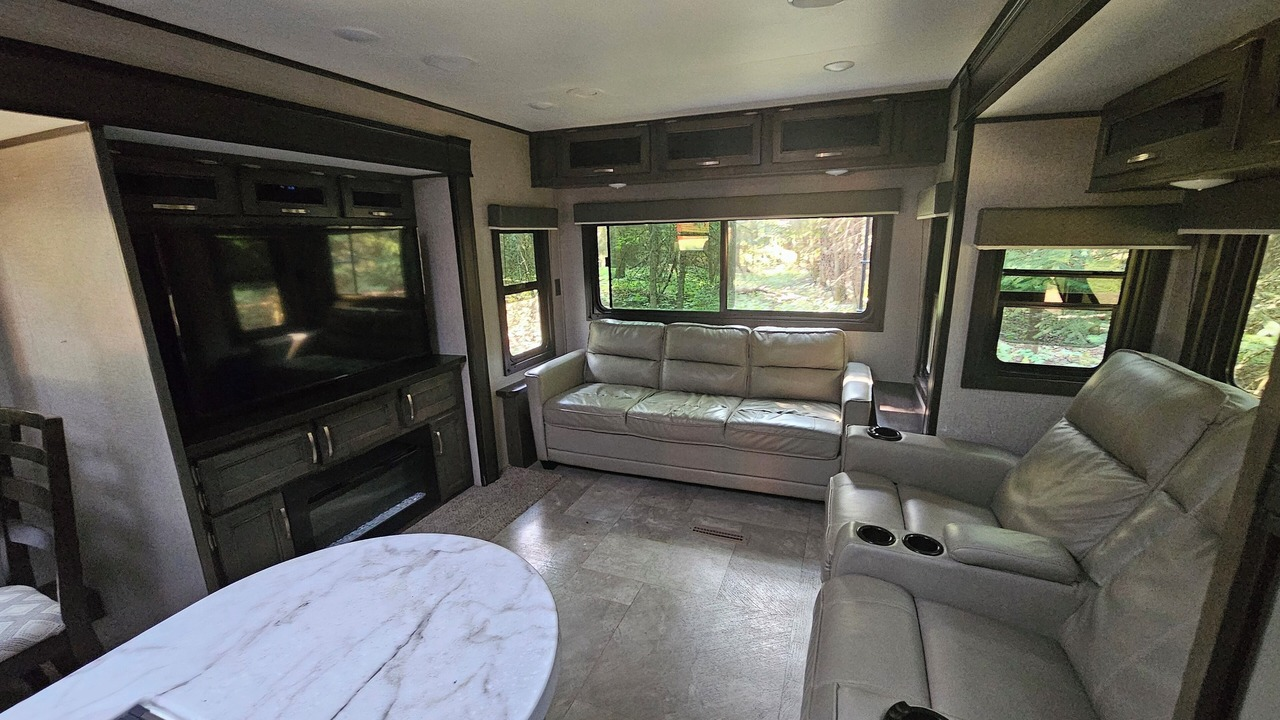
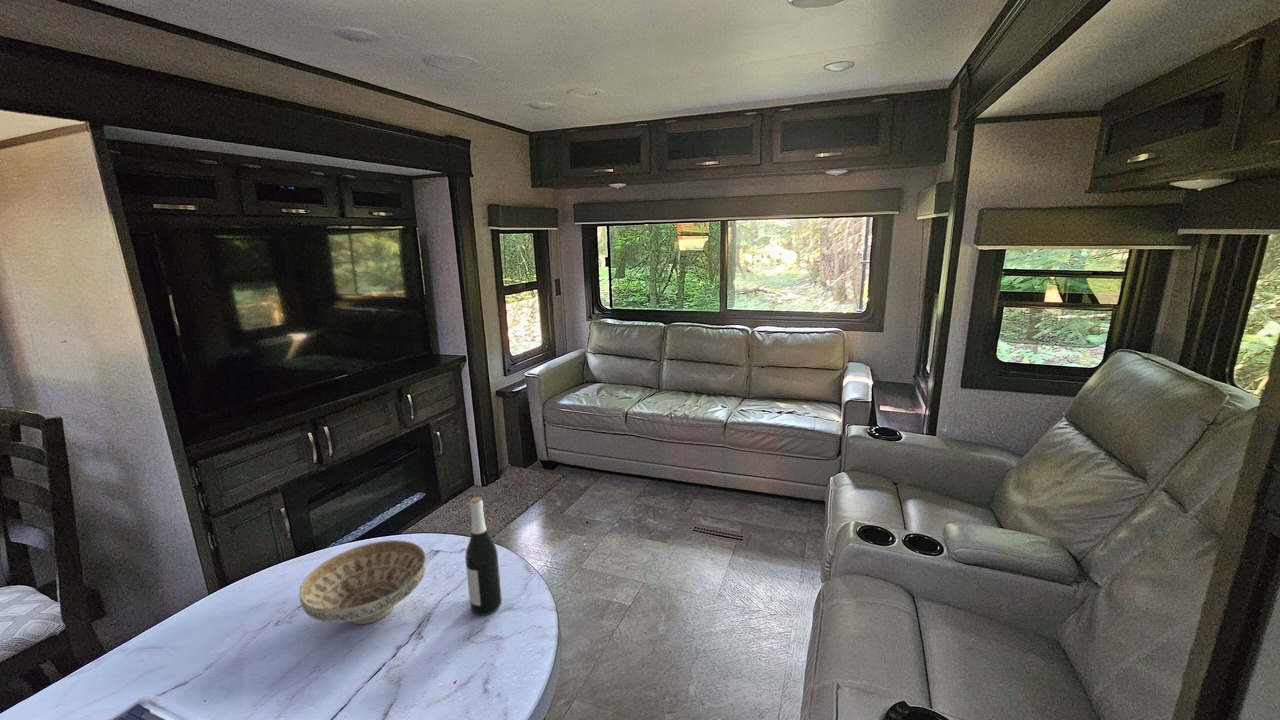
+ decorative bowl (368, 590)
+ wine bottle (481, 553)
